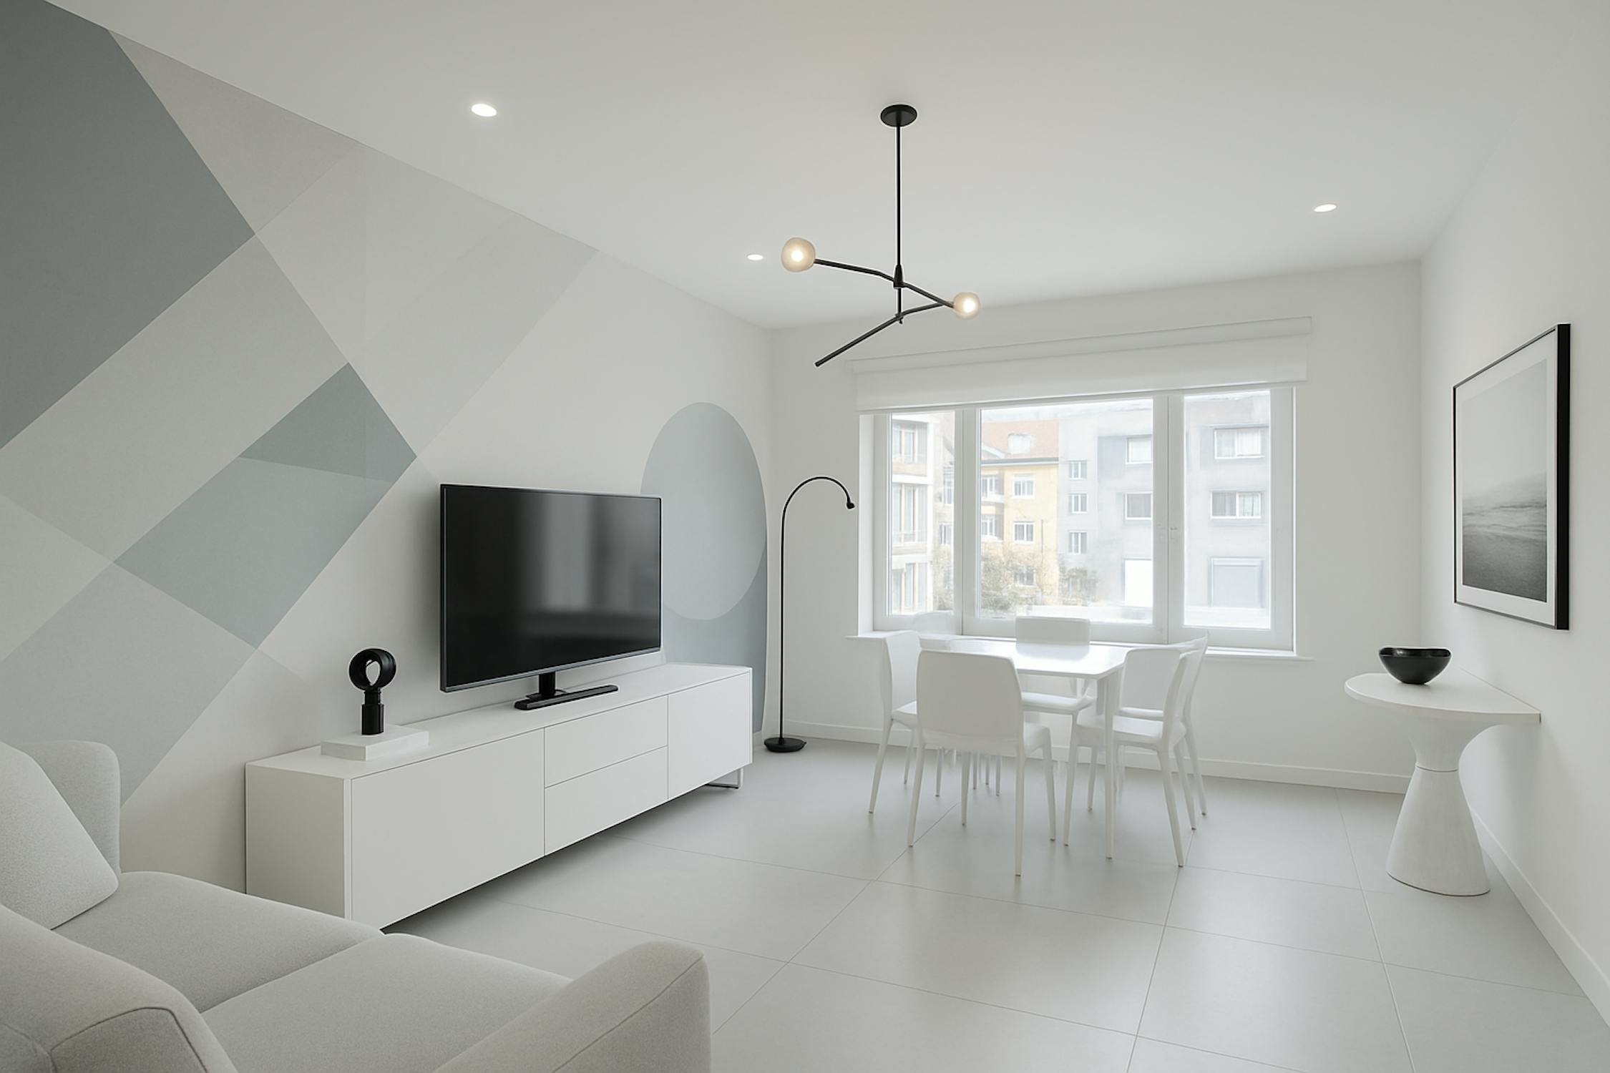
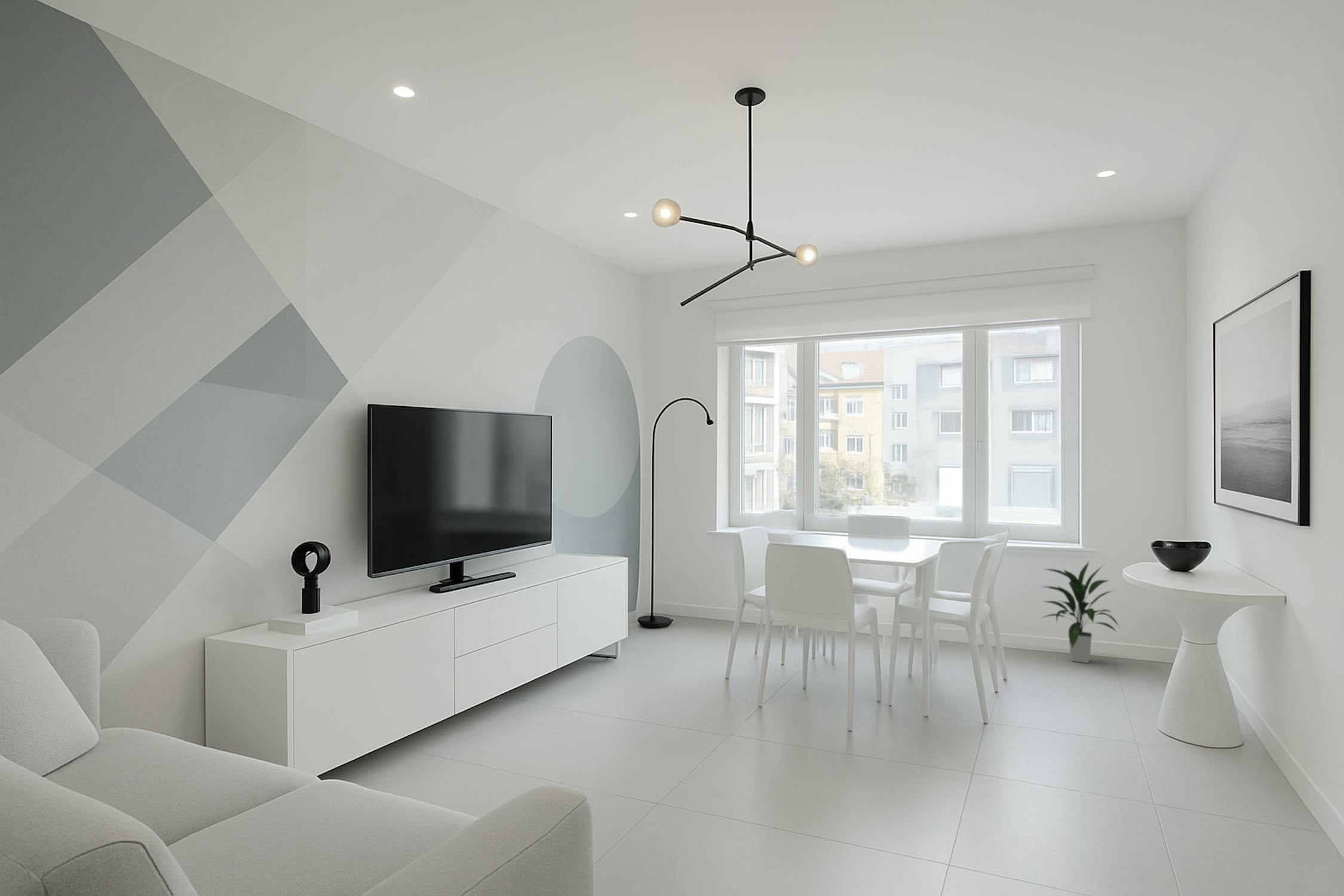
+ indoor plant (1078, 610)
